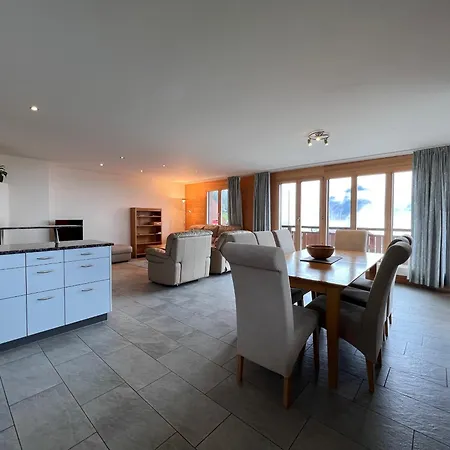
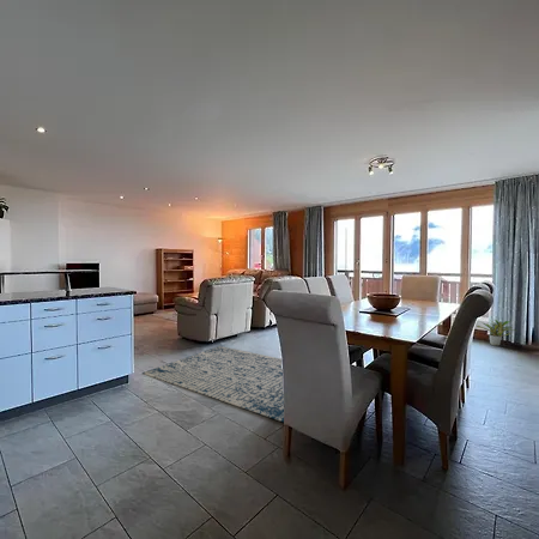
+ rug (243, 373)
+ potted plant (497, 332)
